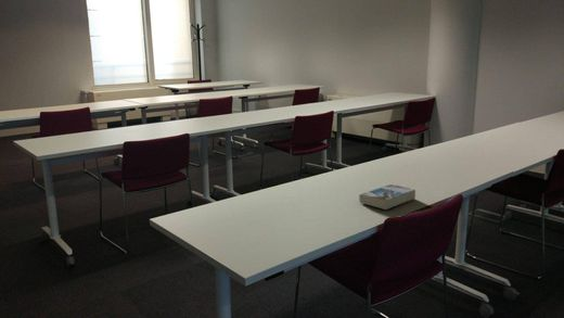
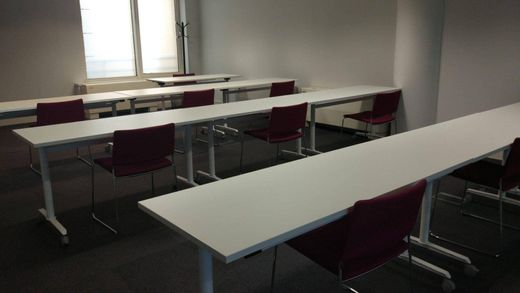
- book (387, 195)
